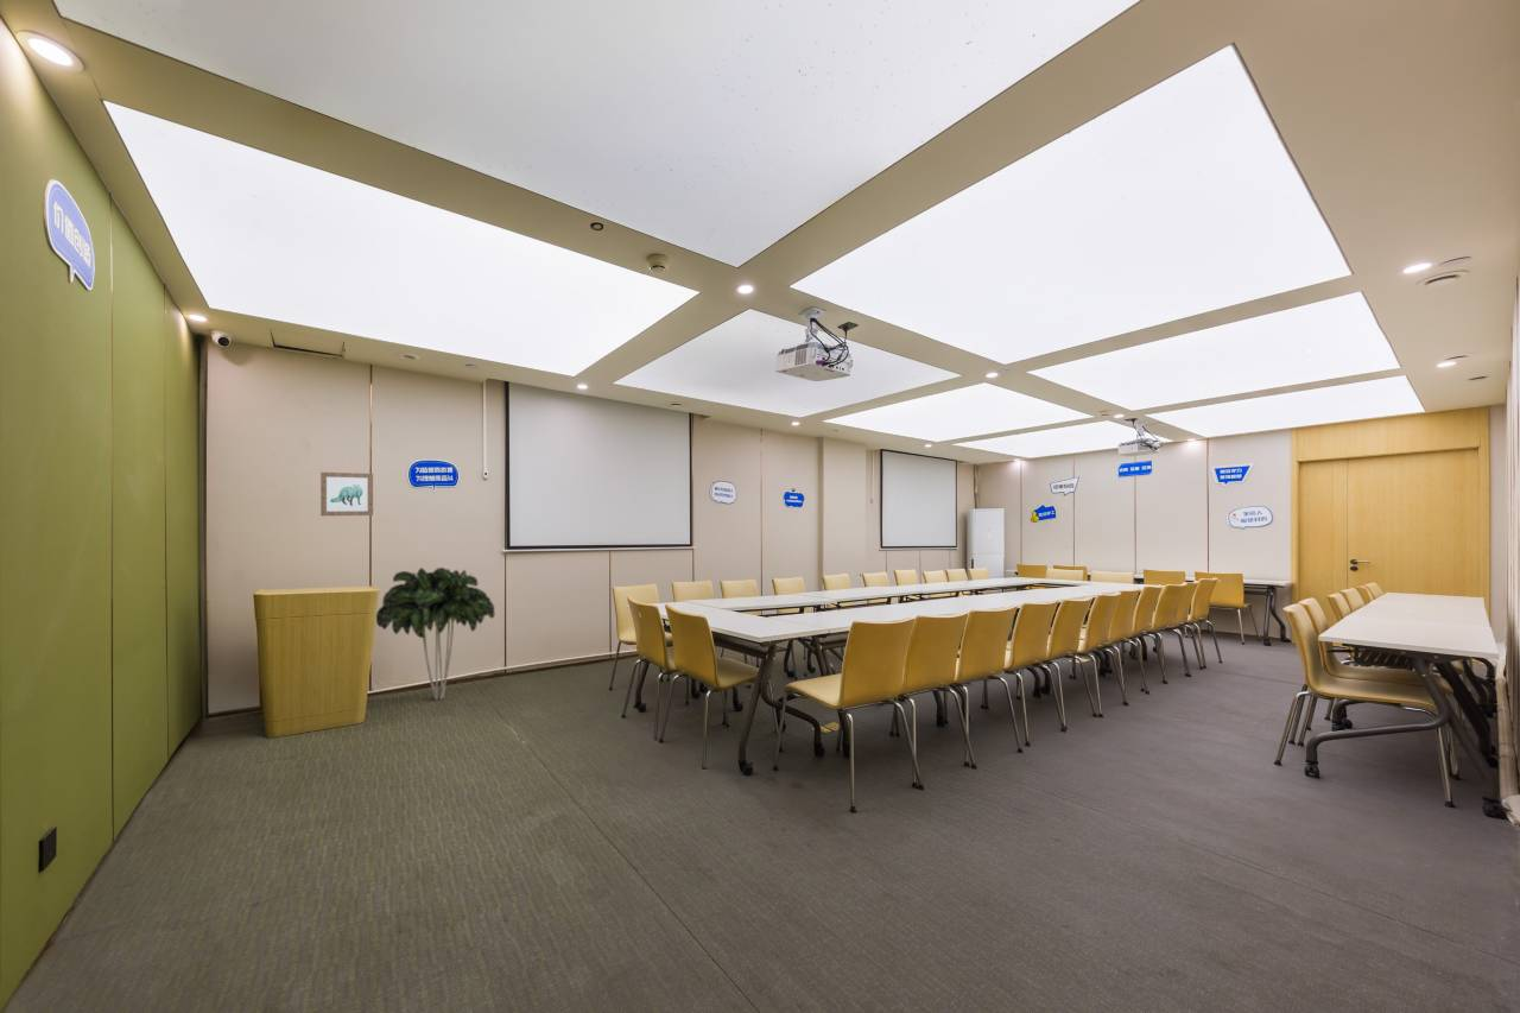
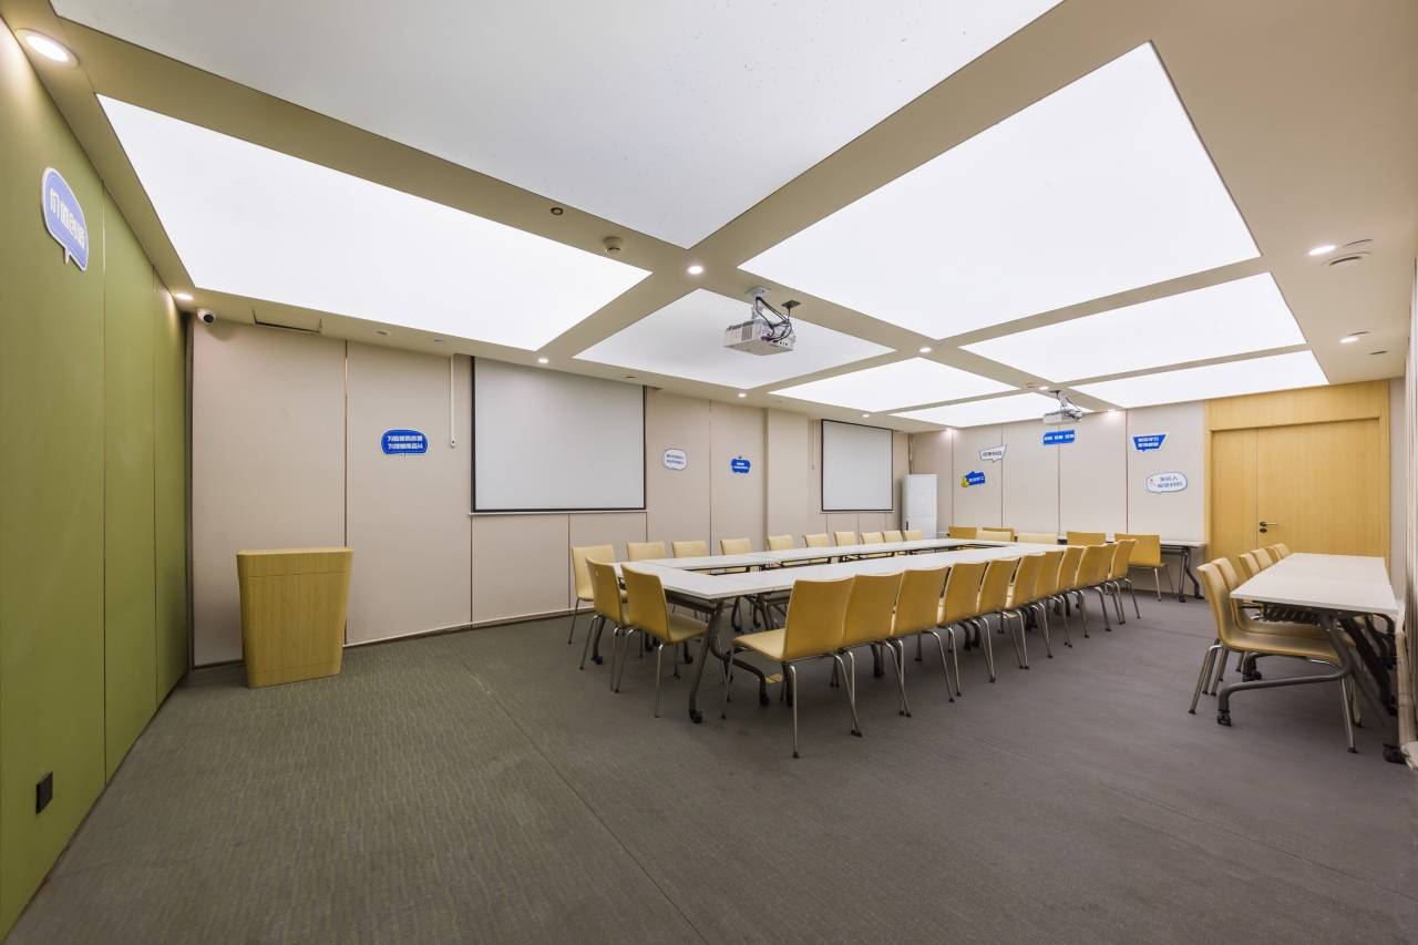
- wall art (347, 494)
- indoor plant (437, 632)
